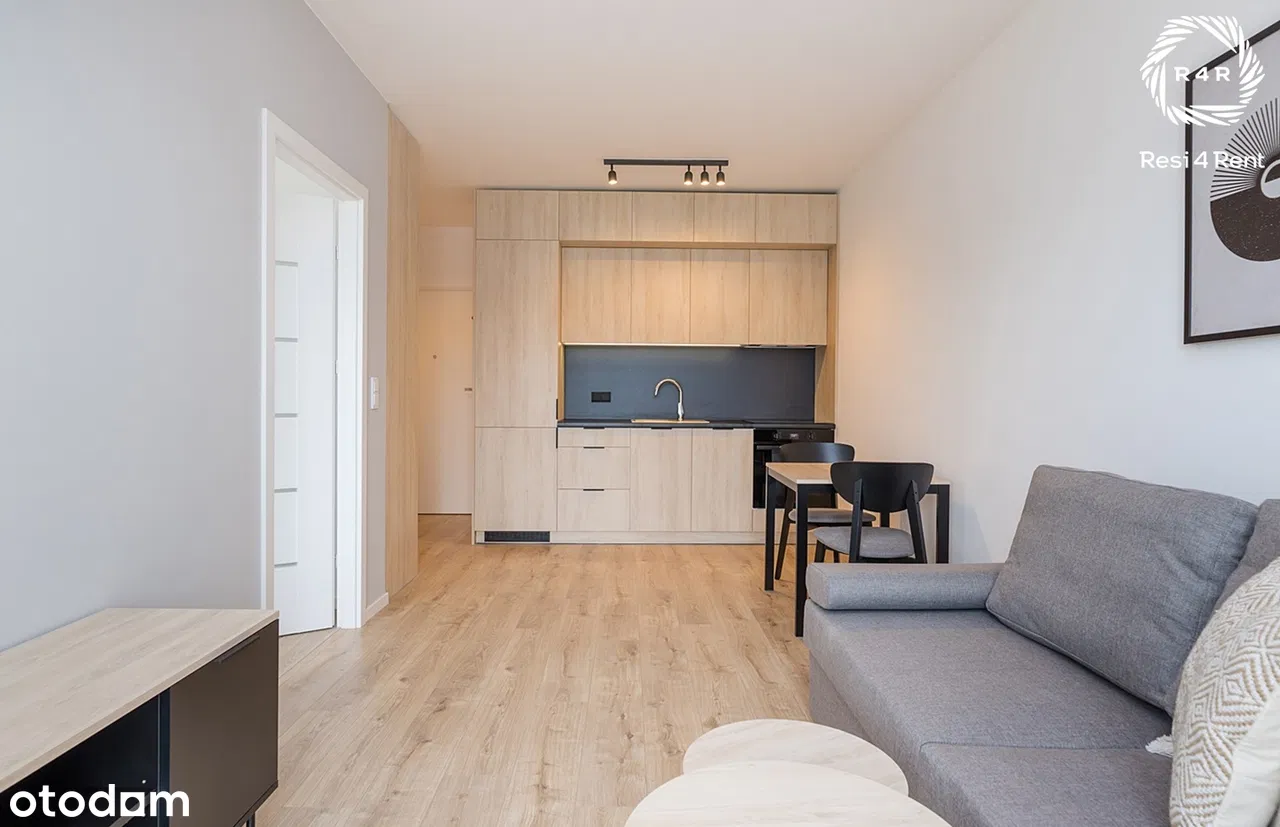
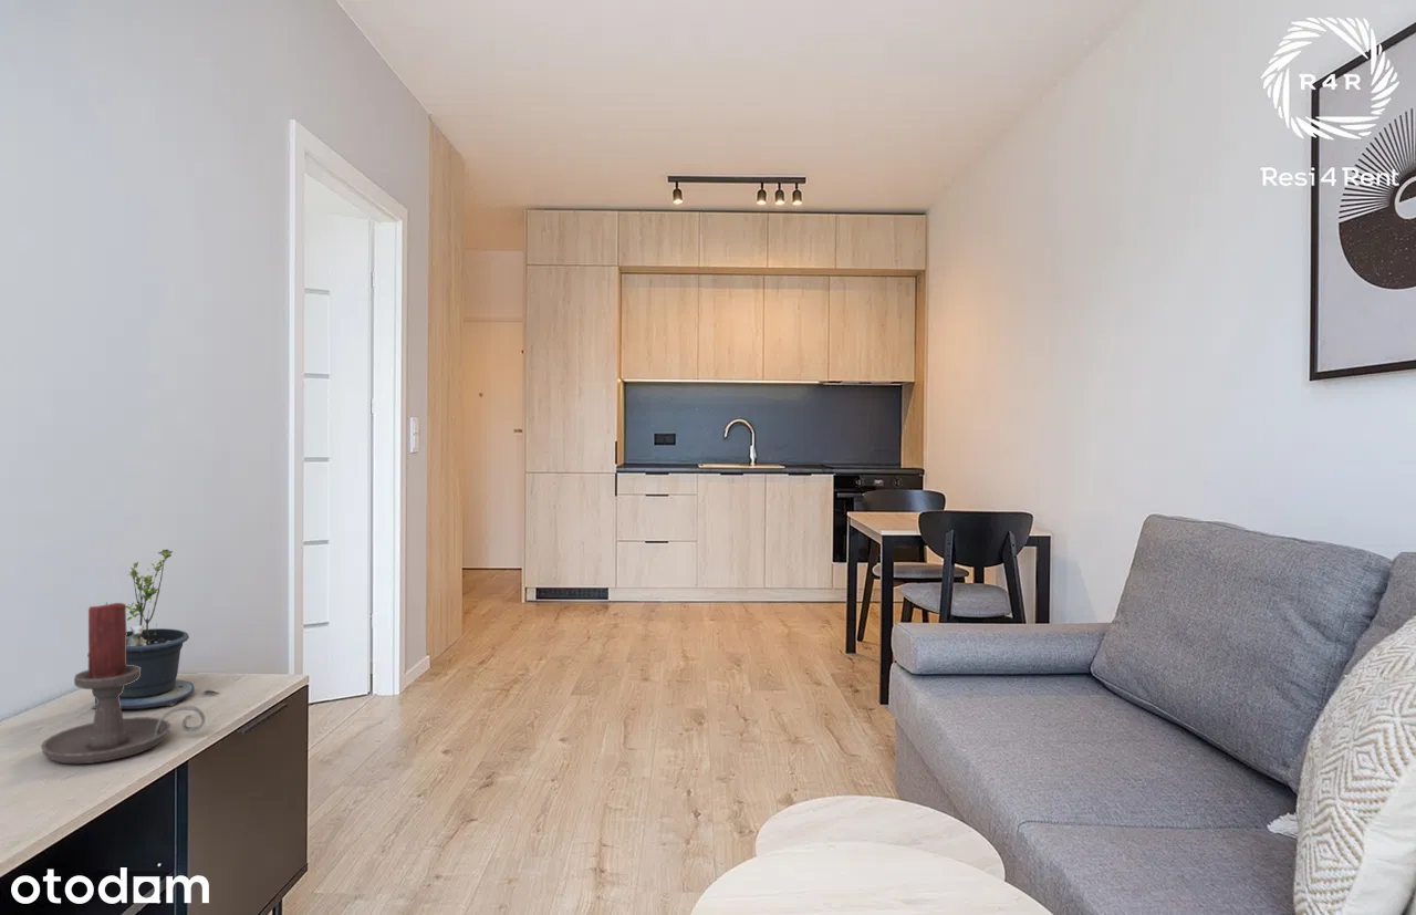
+ potted plant (147, 624)
+ candle holder (126, 673)
